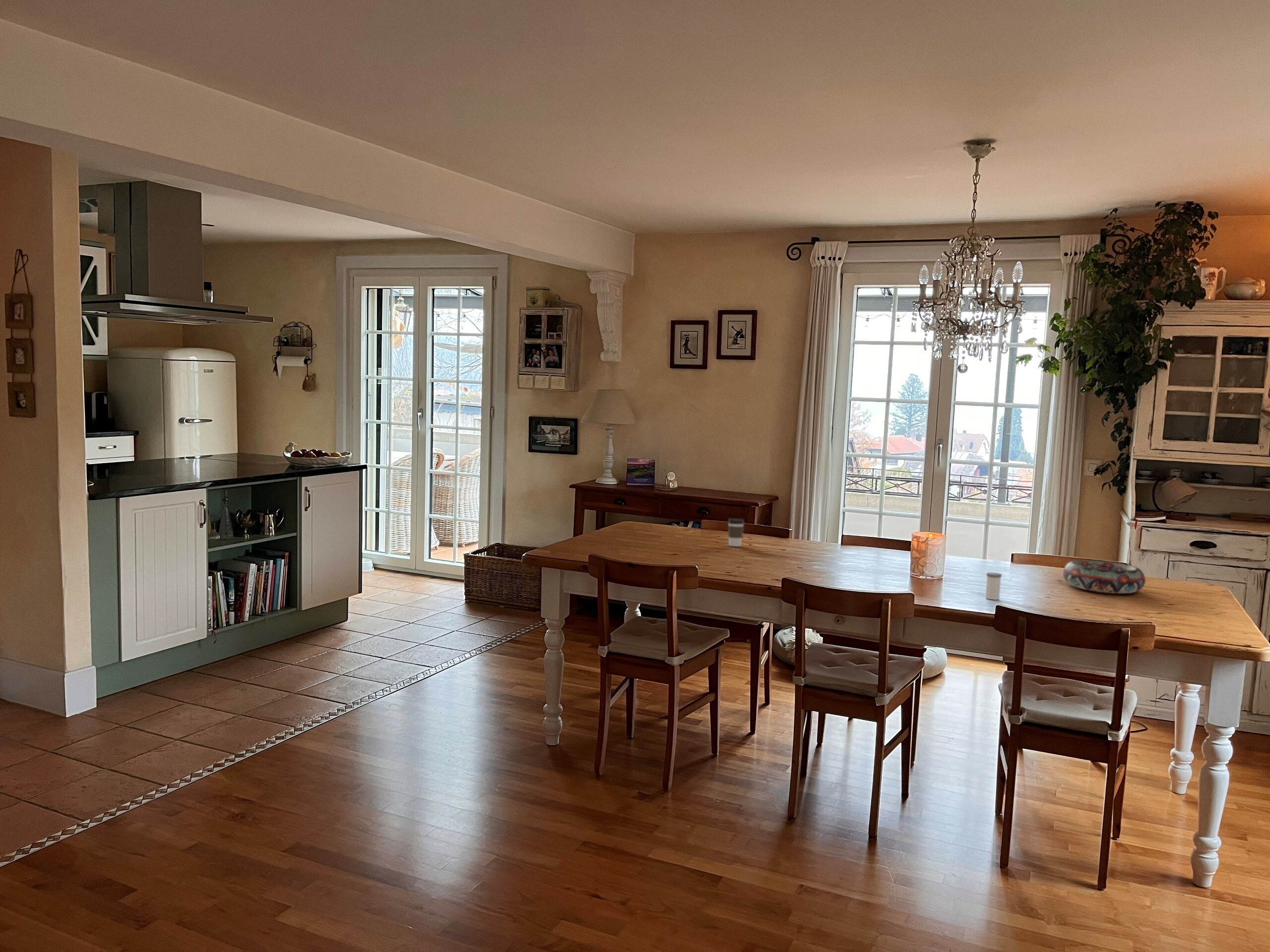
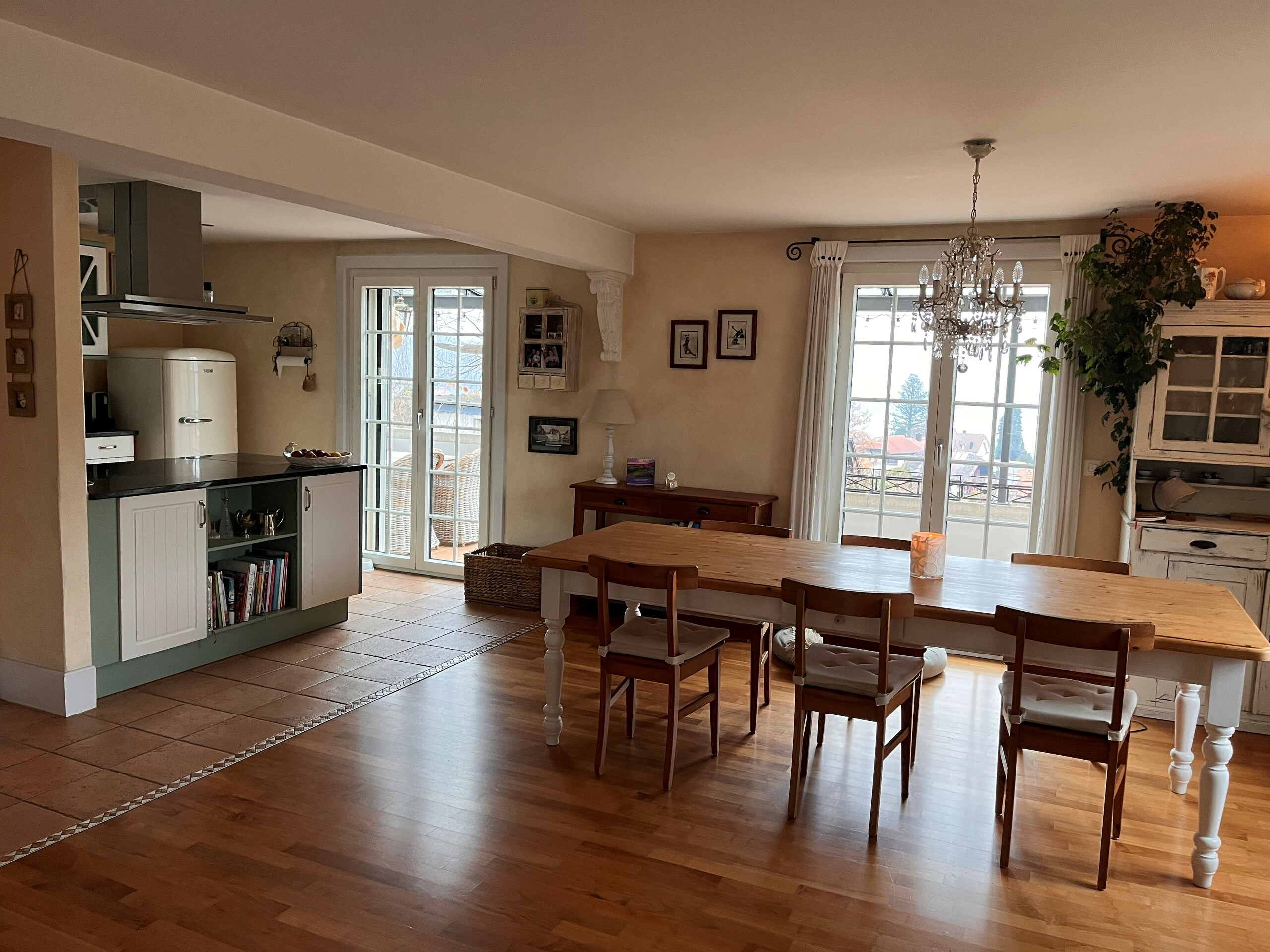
- salt shaker (993, 586)
- decorative bowl (1103, 577)
- coffee cup (735, 532)
